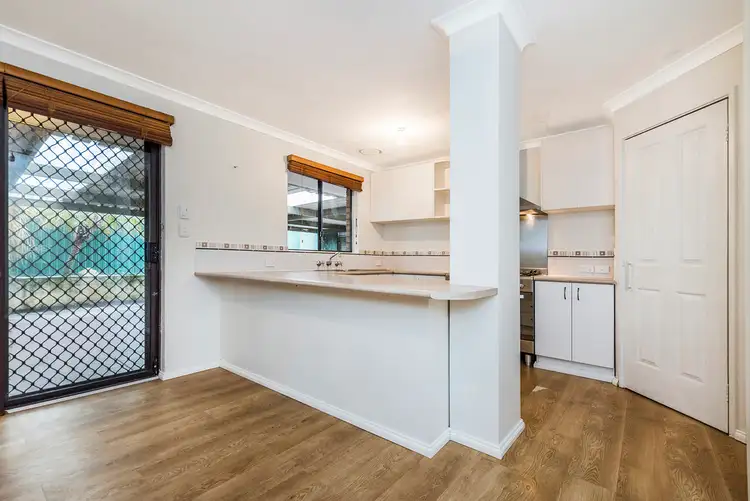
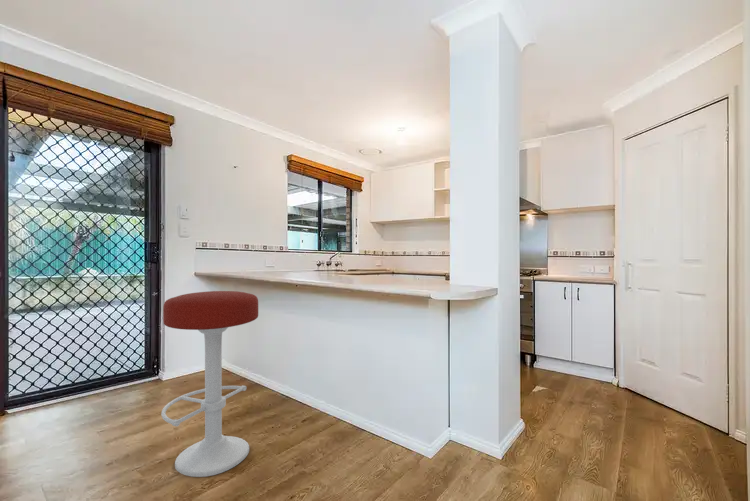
+ bar stool (212, 374)
